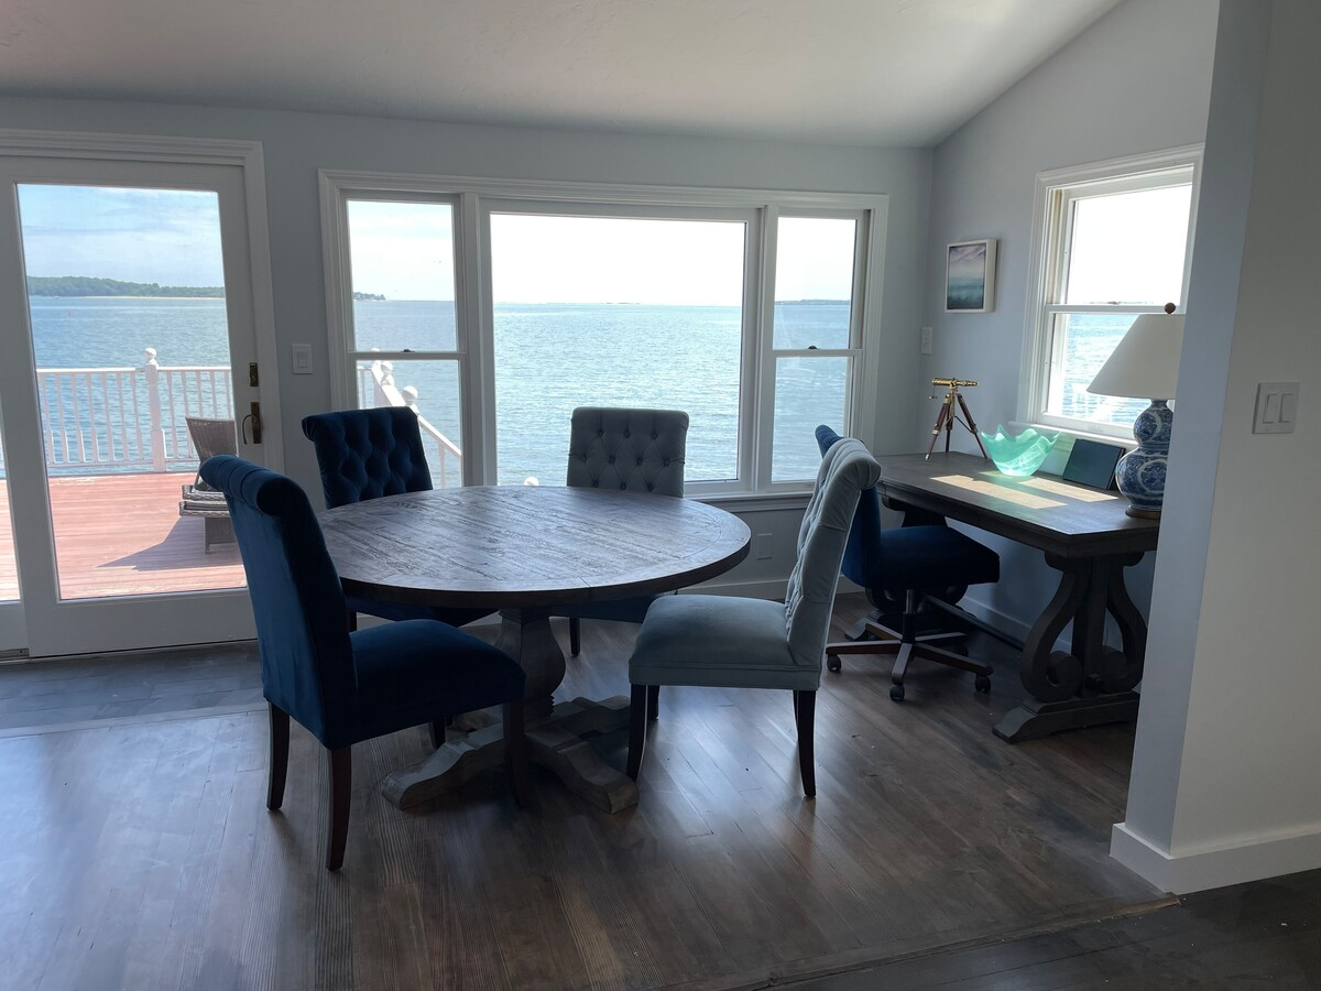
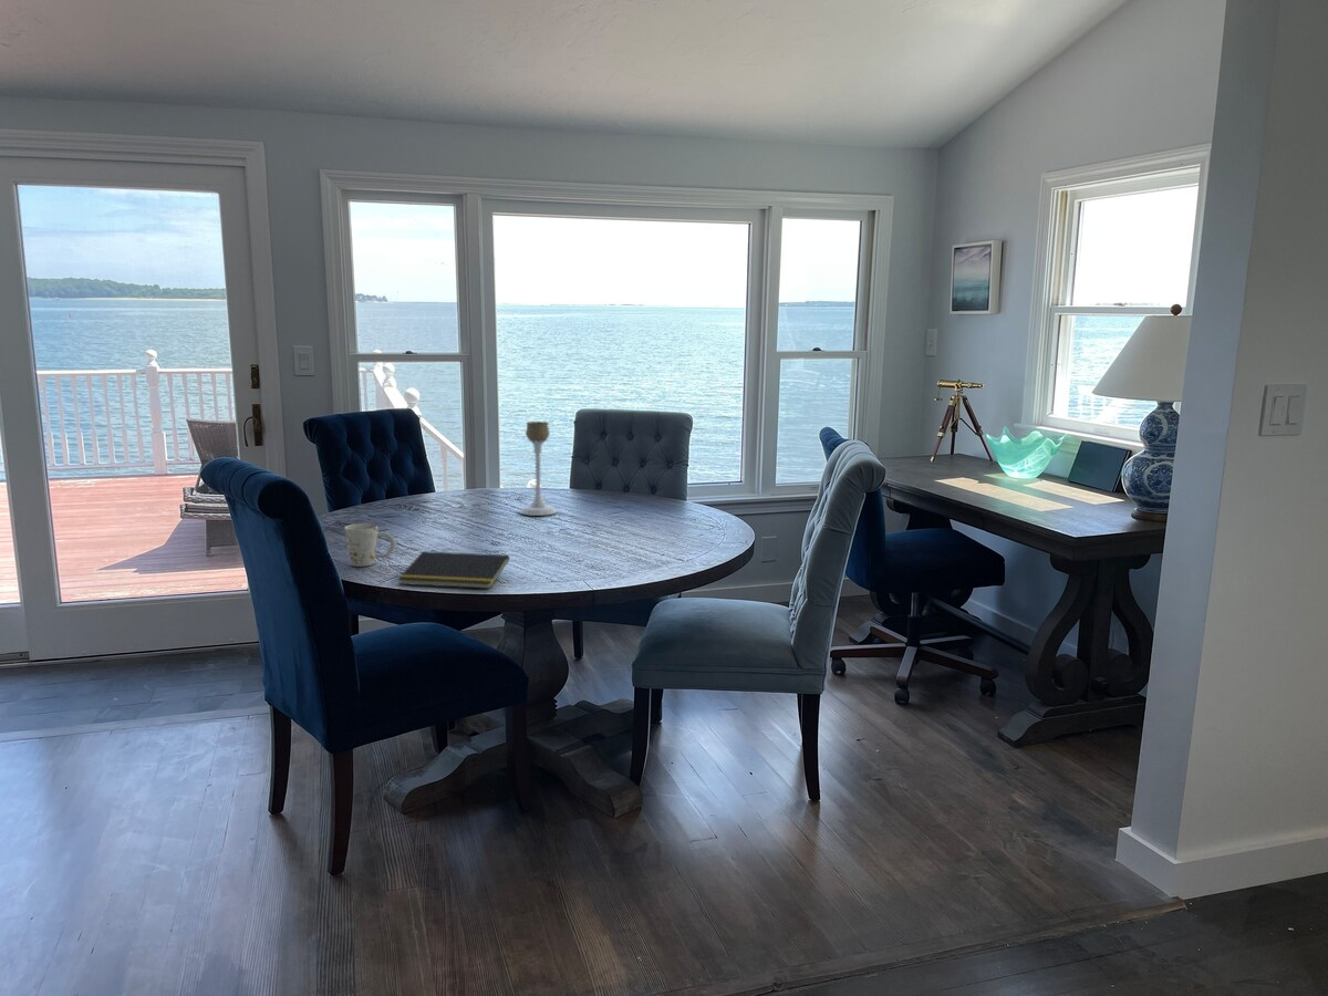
+ mug (370, 544)
+ notepad (455, 569)
+ candle holder (538, 467)
